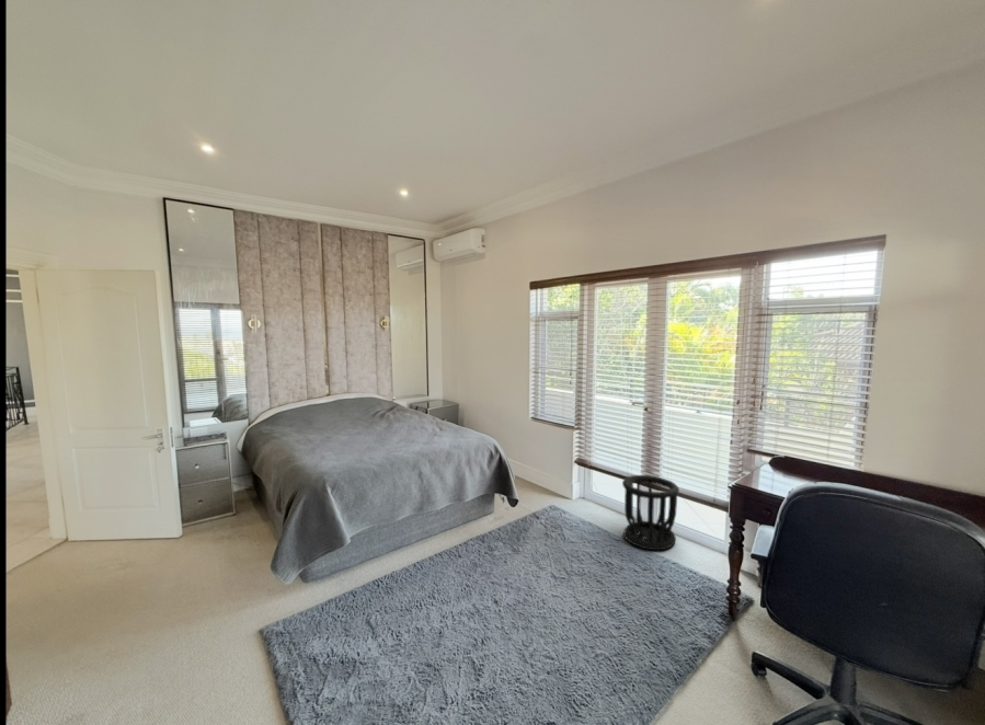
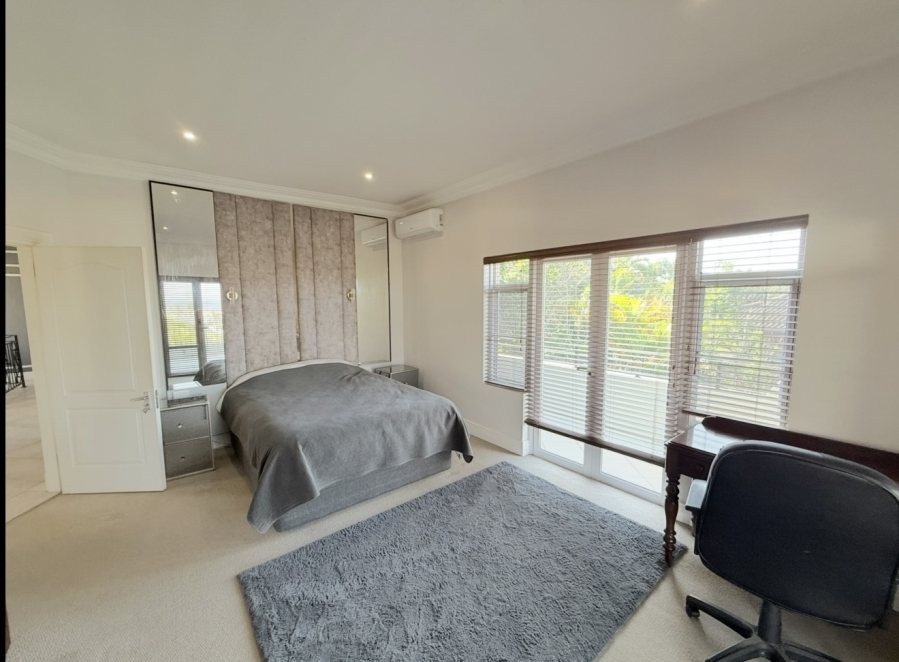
- wastebasket (649, 510)
